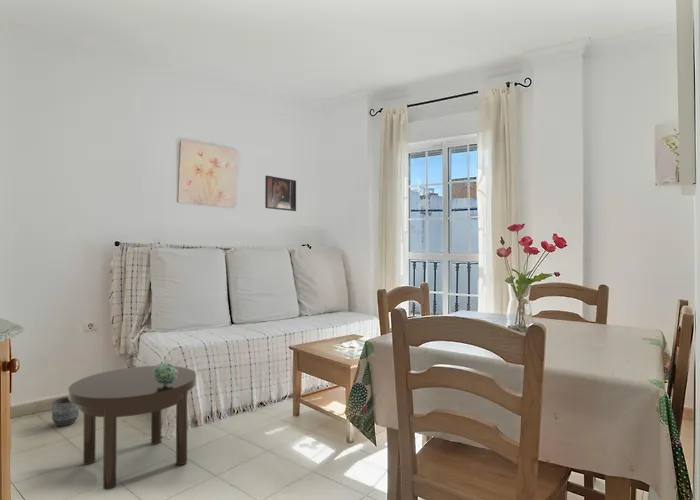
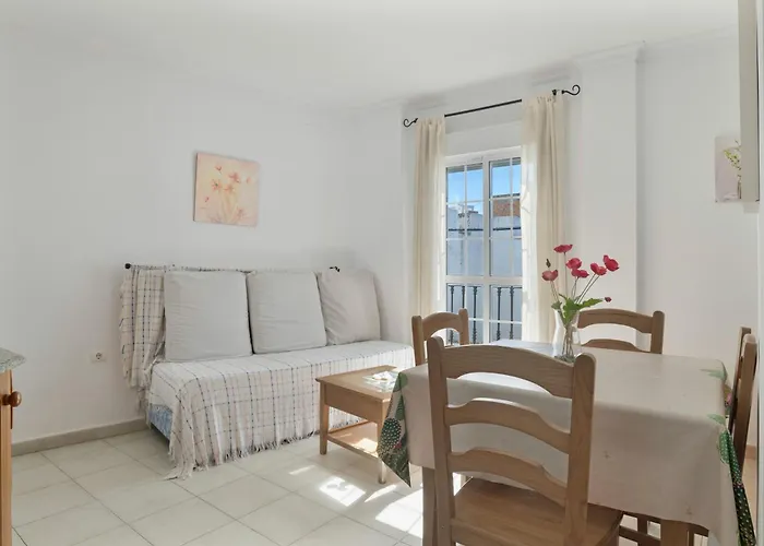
- succulent plant (165, 373)
- side table (133, 415)
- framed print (281, 193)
- planter (65, 411)
